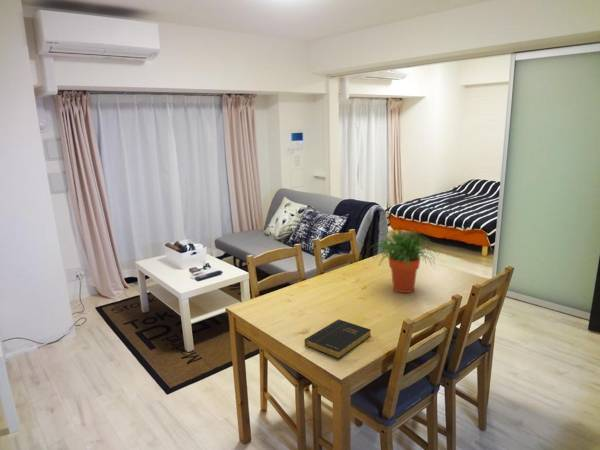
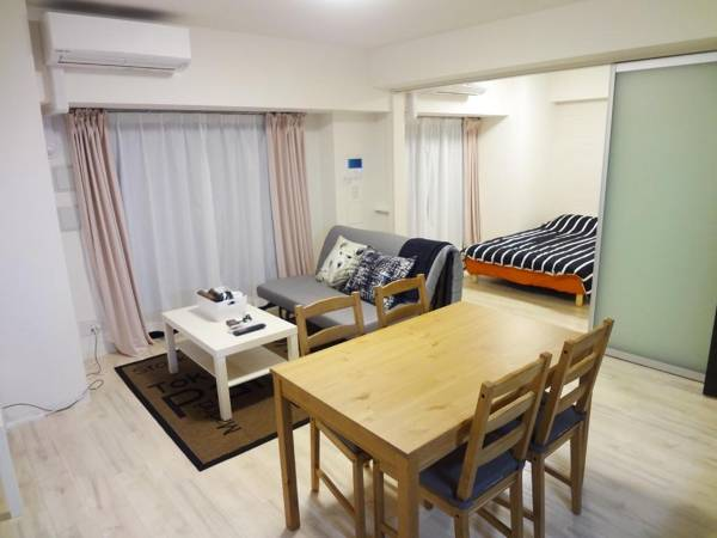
- potted plant (404, 260)
- book (337, 338)
